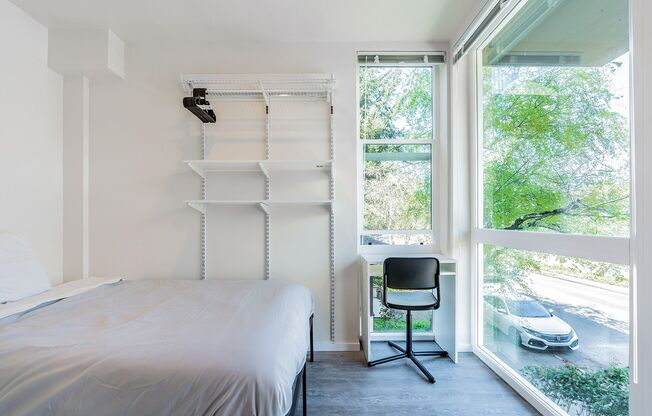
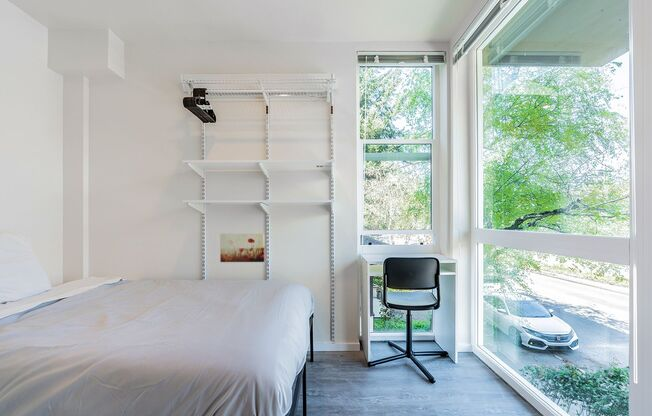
+ wall art (242, 247)
